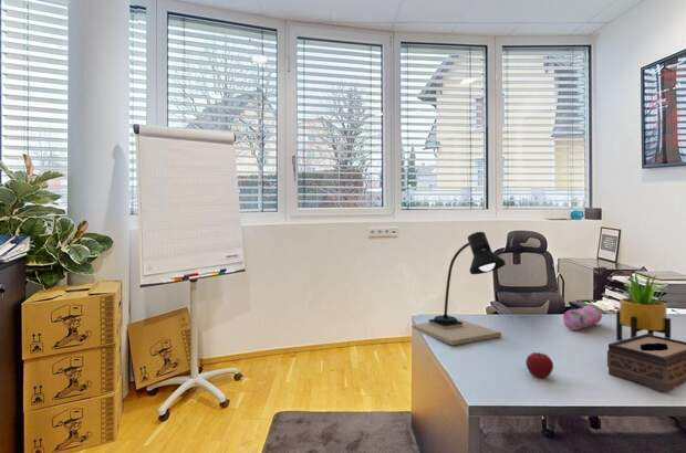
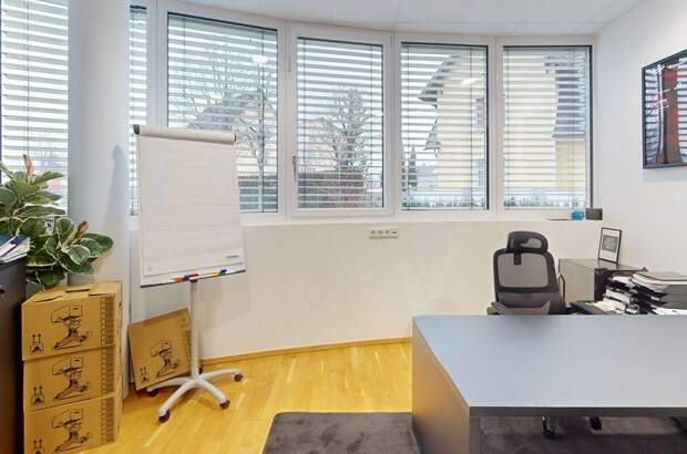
- potted plant (642, 307)
- tissue box (655, 359)
- pencil case (582, 316)
- desk lamp (470, 273)
- apple (539, 364)
